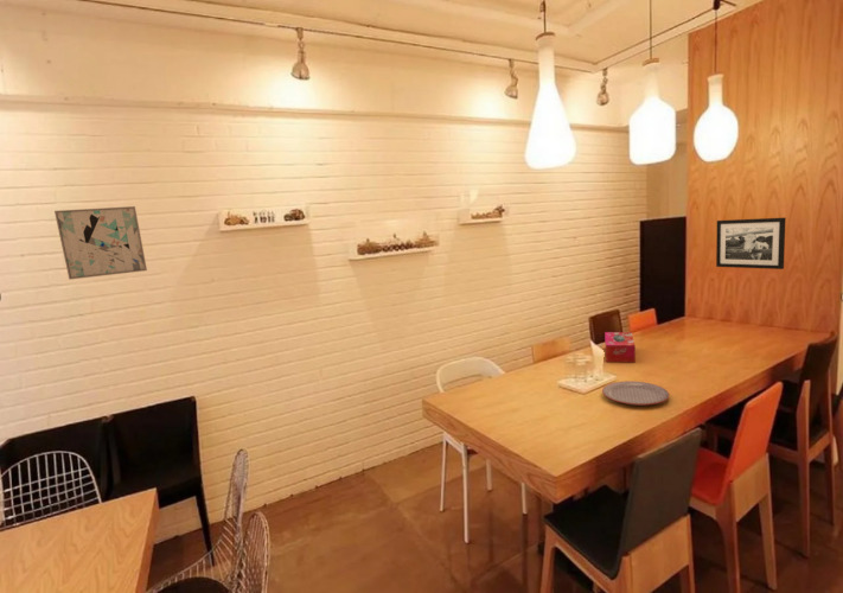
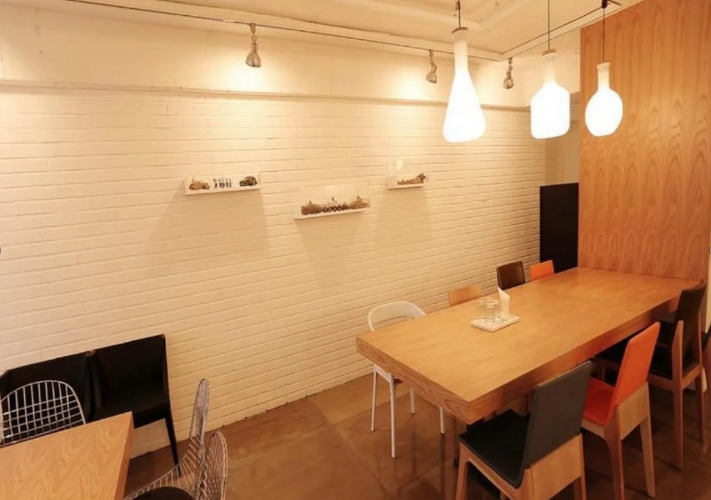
- picture frame (748, 243)
- wall art (102, 242)
- tissue box (619, 346)
- plate (634, 394)
